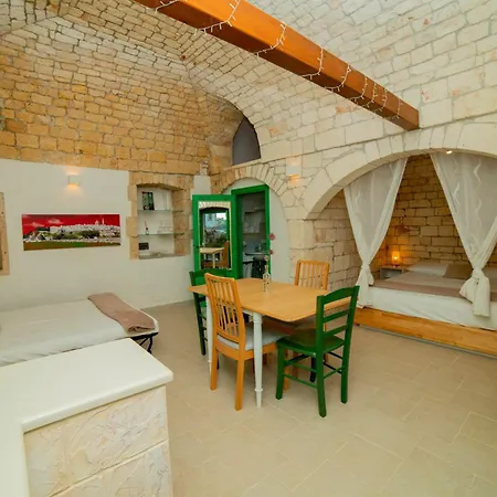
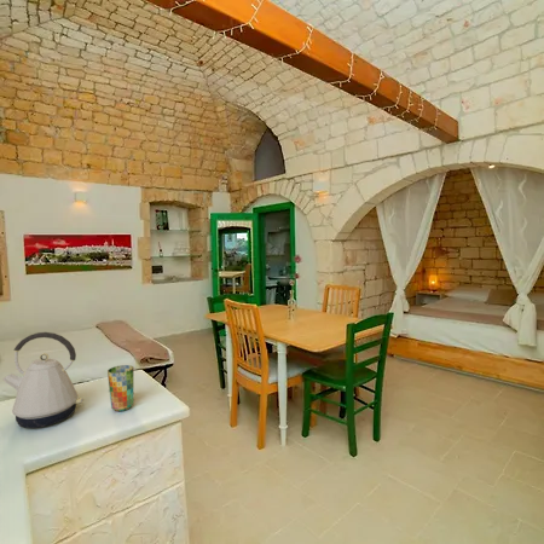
+ cup (121, 388)
+ kettle (42, 375)
